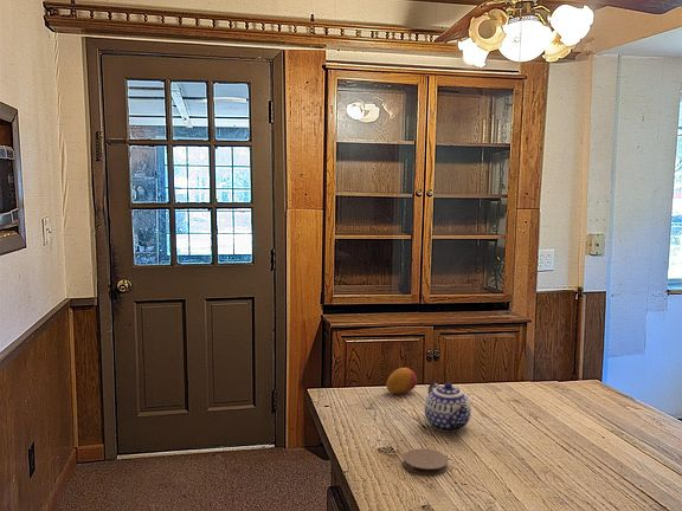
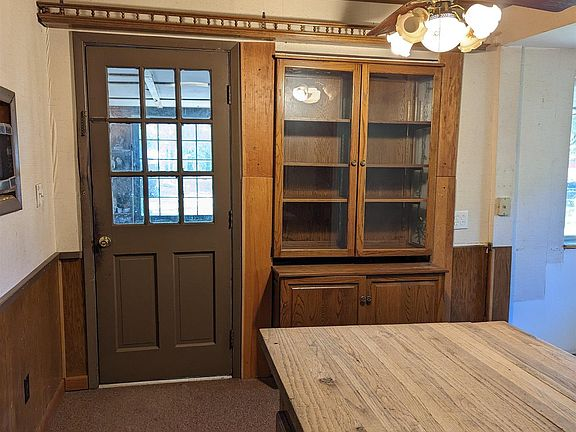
- fruit (401, 380)
- coaster (425, 461)
- teapot (448, 405)
